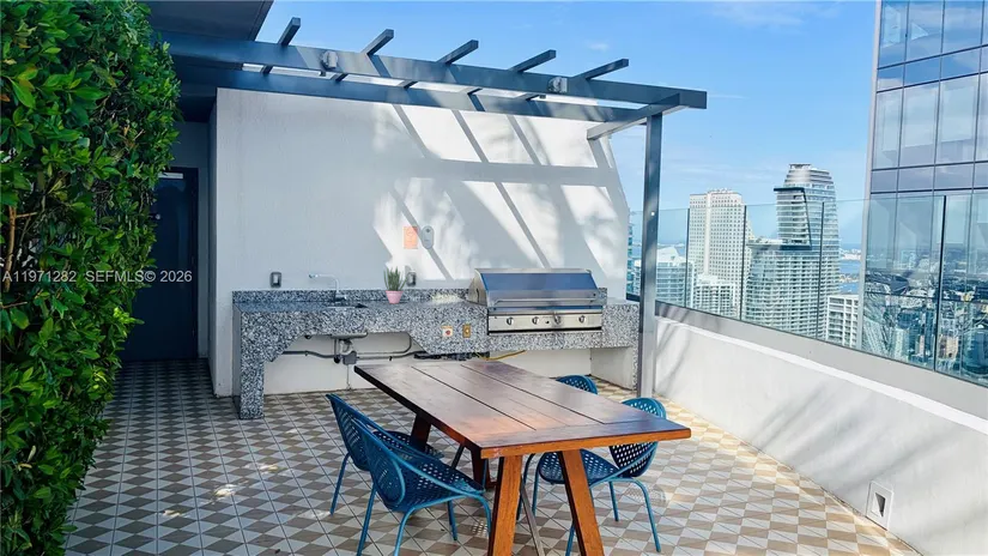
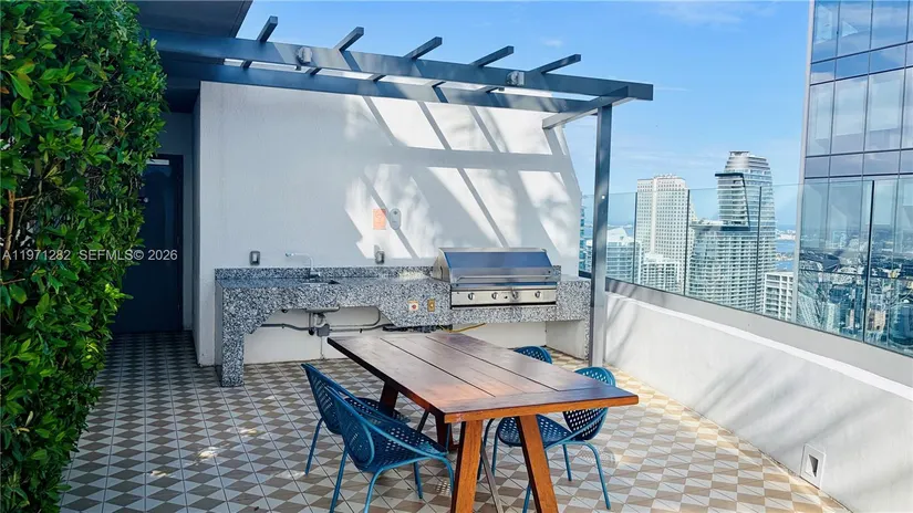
- potted plant (394, 284)
